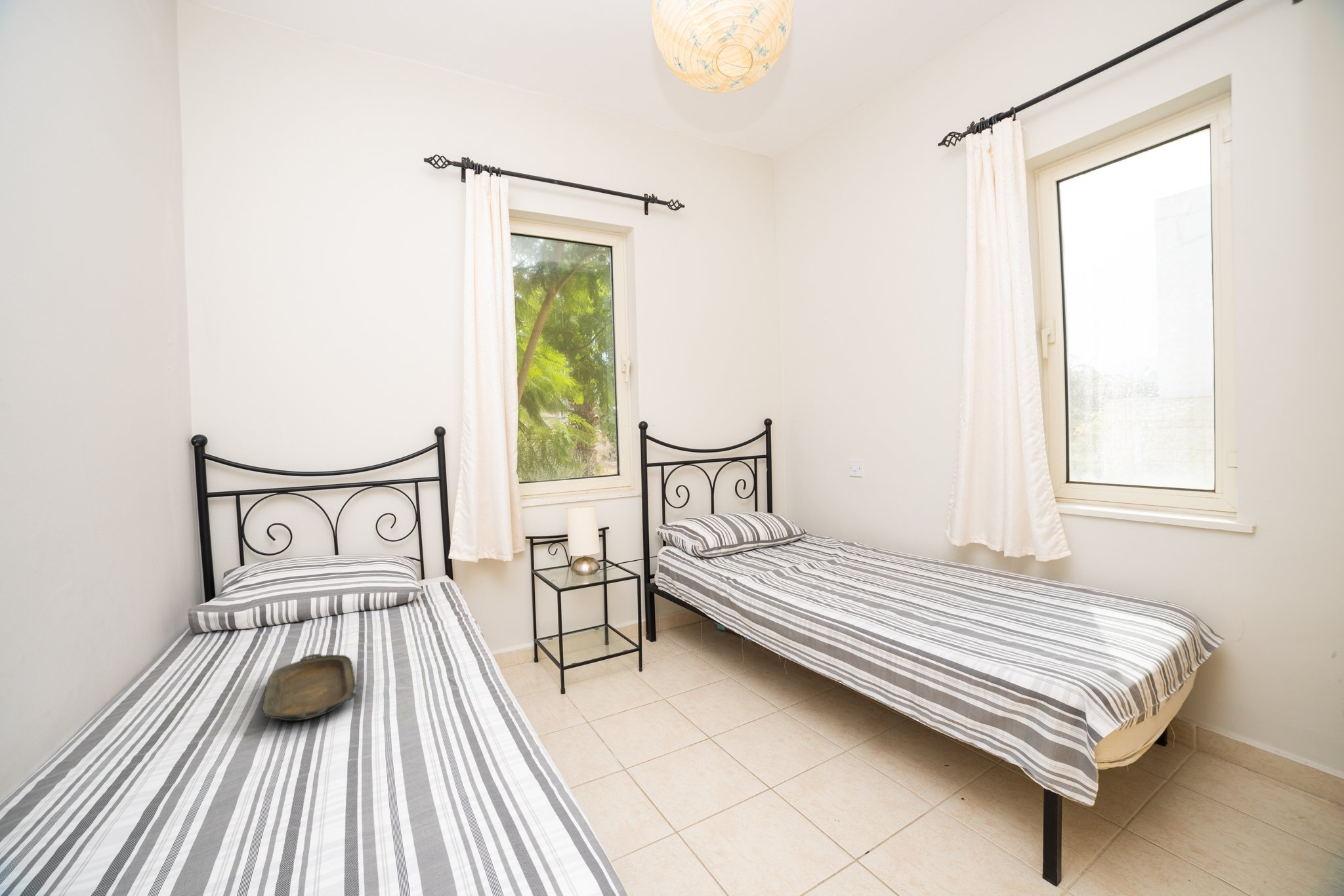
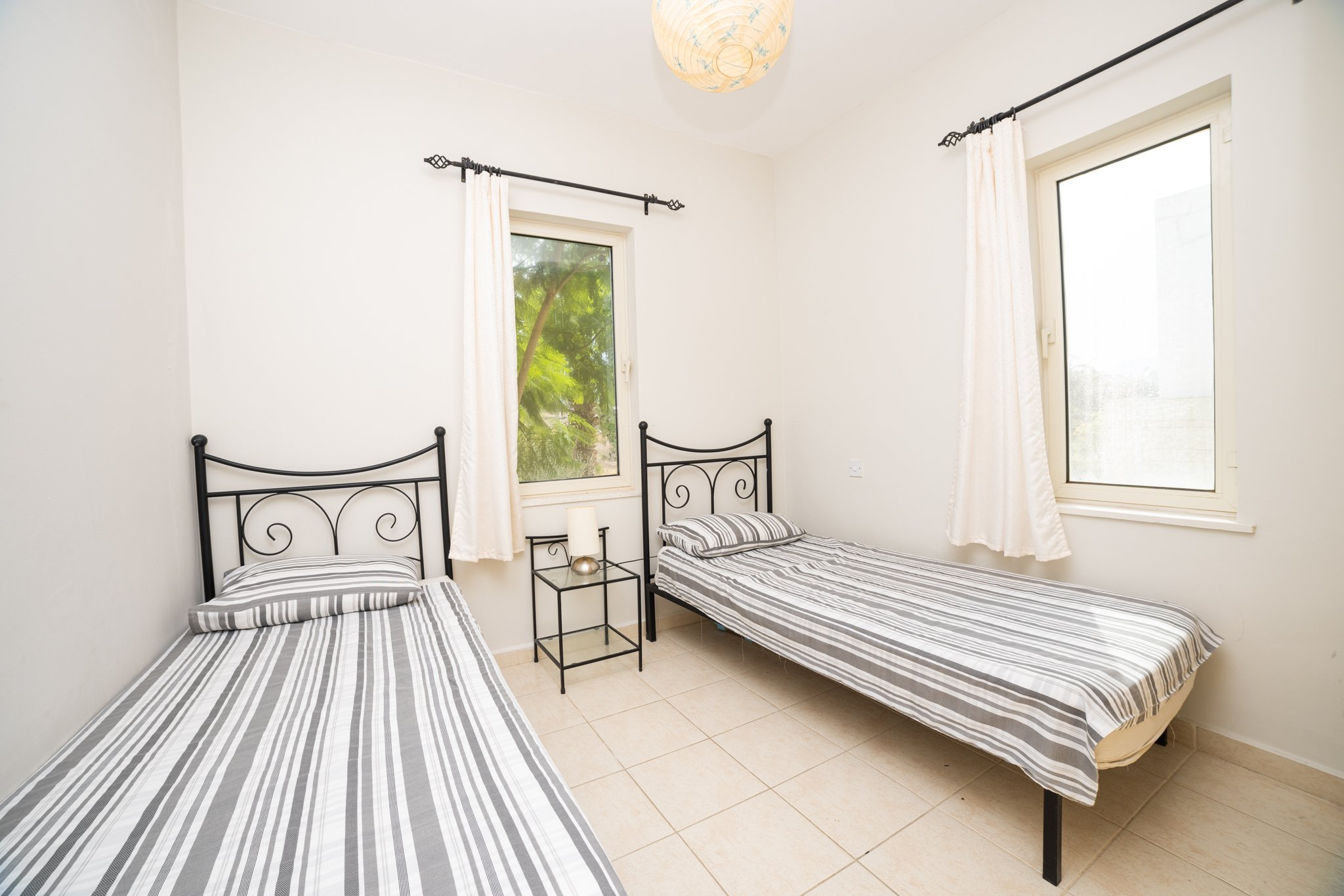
- serving tray (311, 686)
